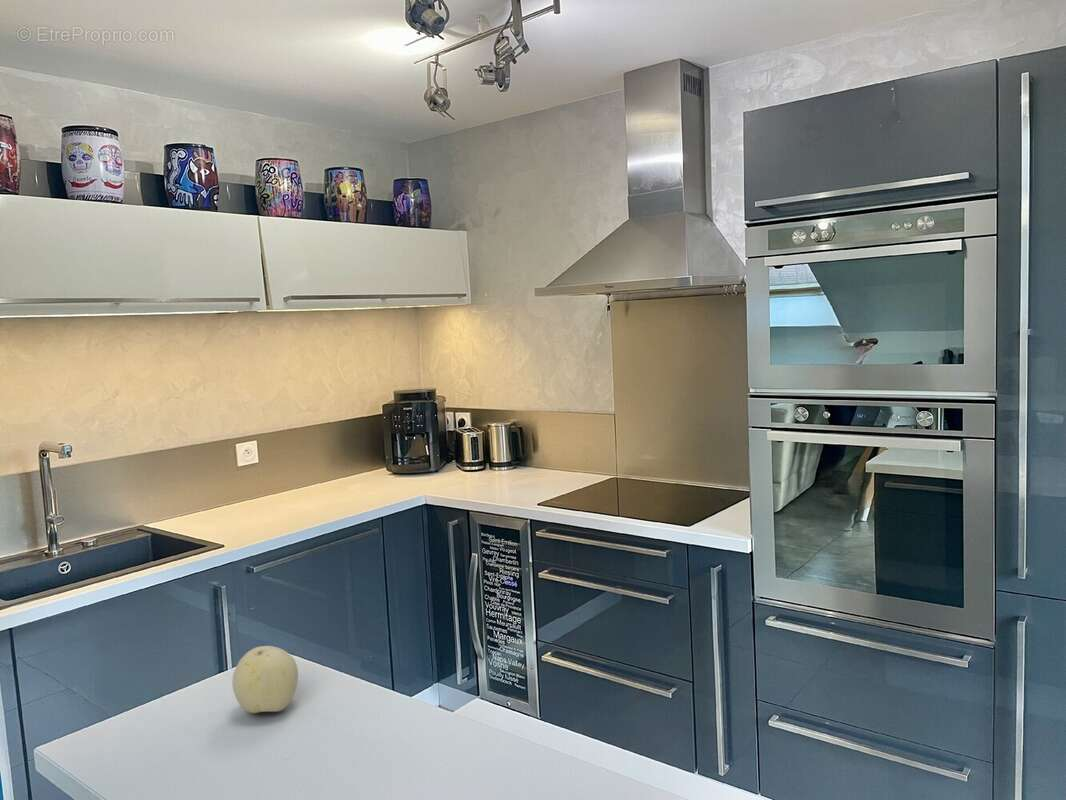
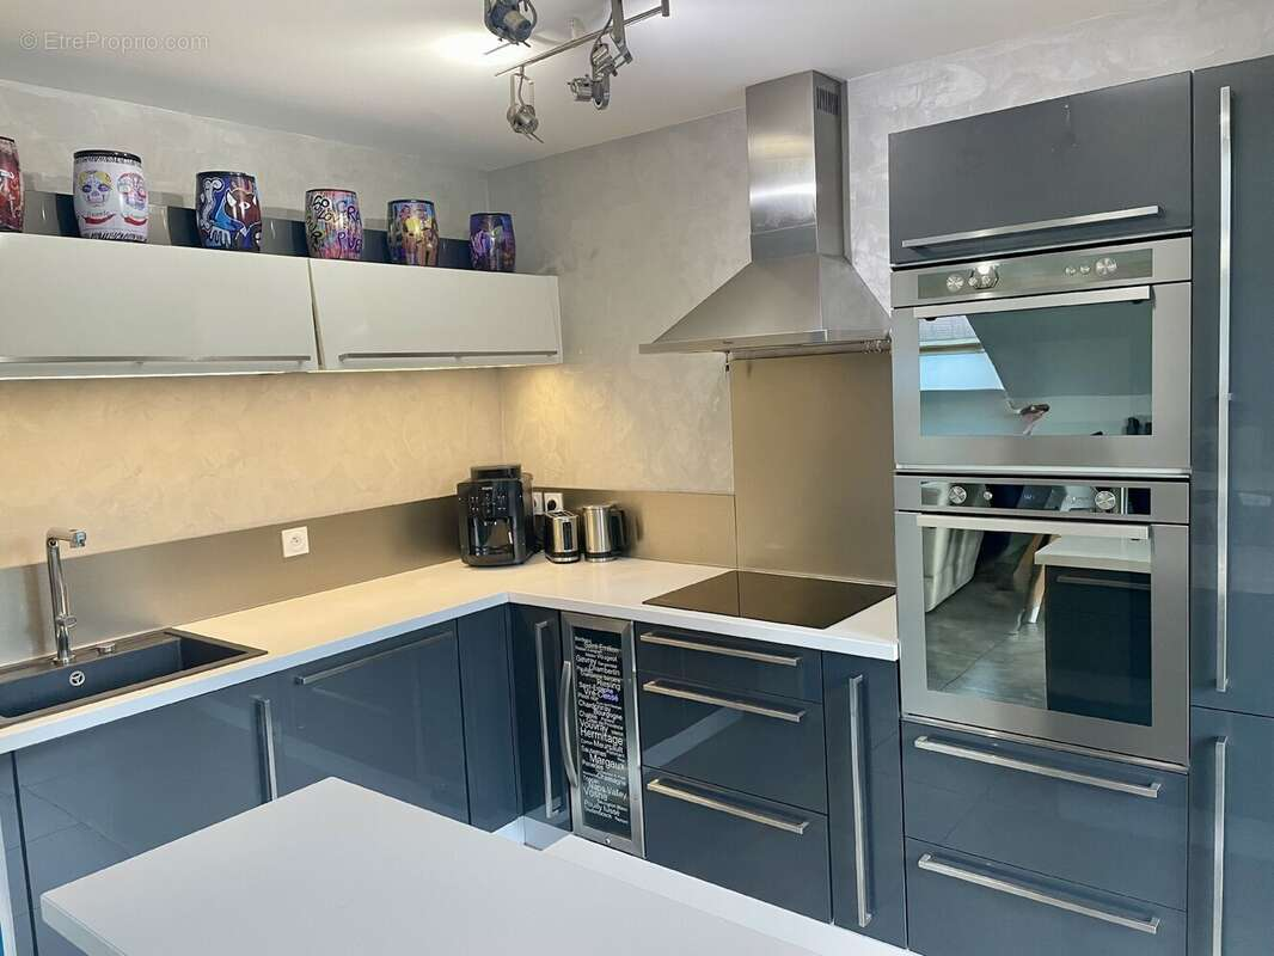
- fruit (265, 680)
